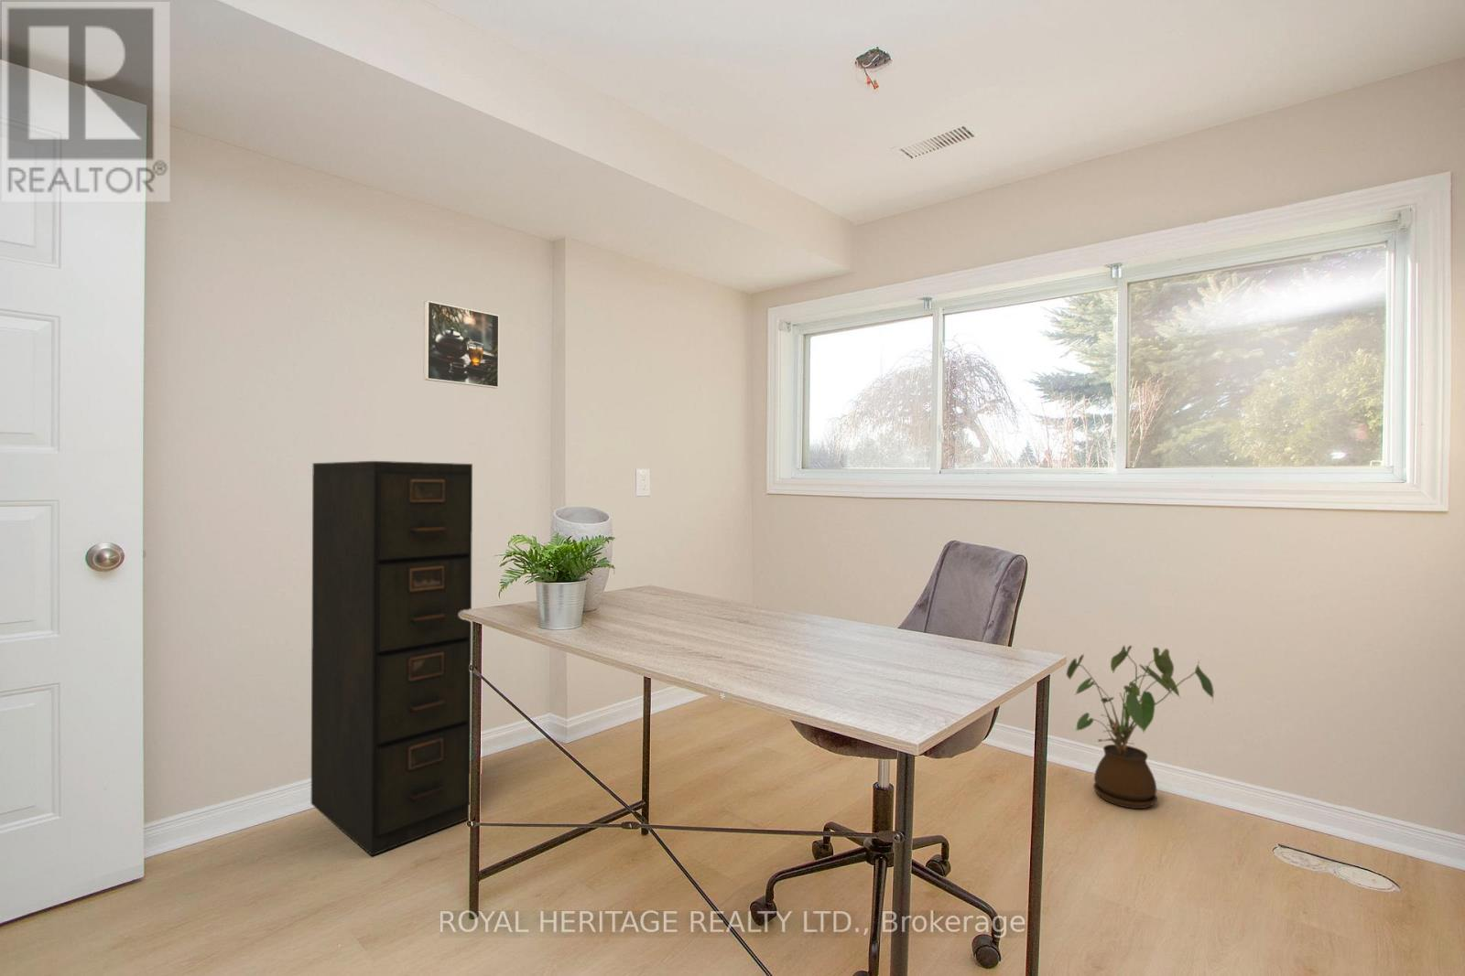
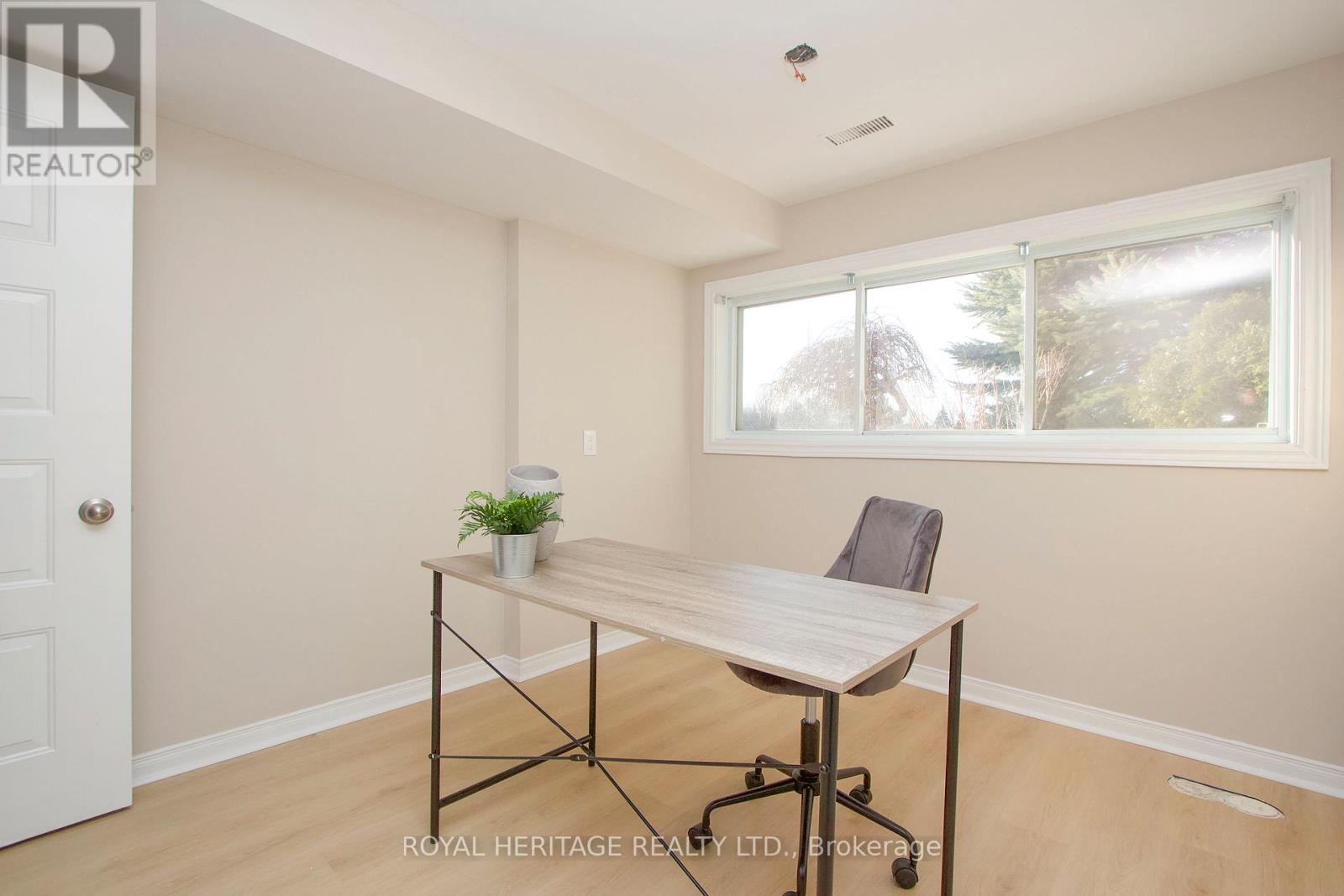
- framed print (462, 345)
- house plant (1133, 727)
- filing cabinet (392, 638)
